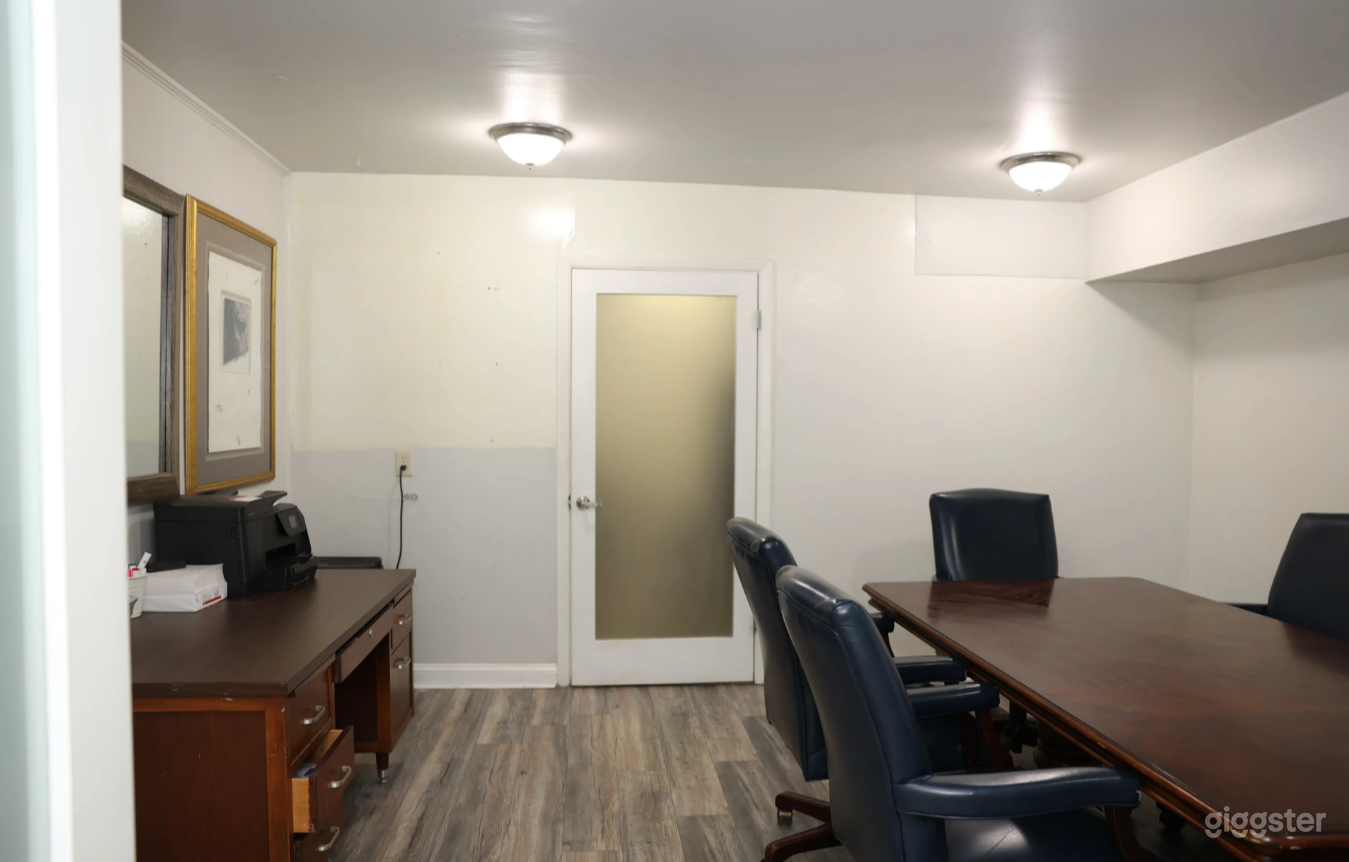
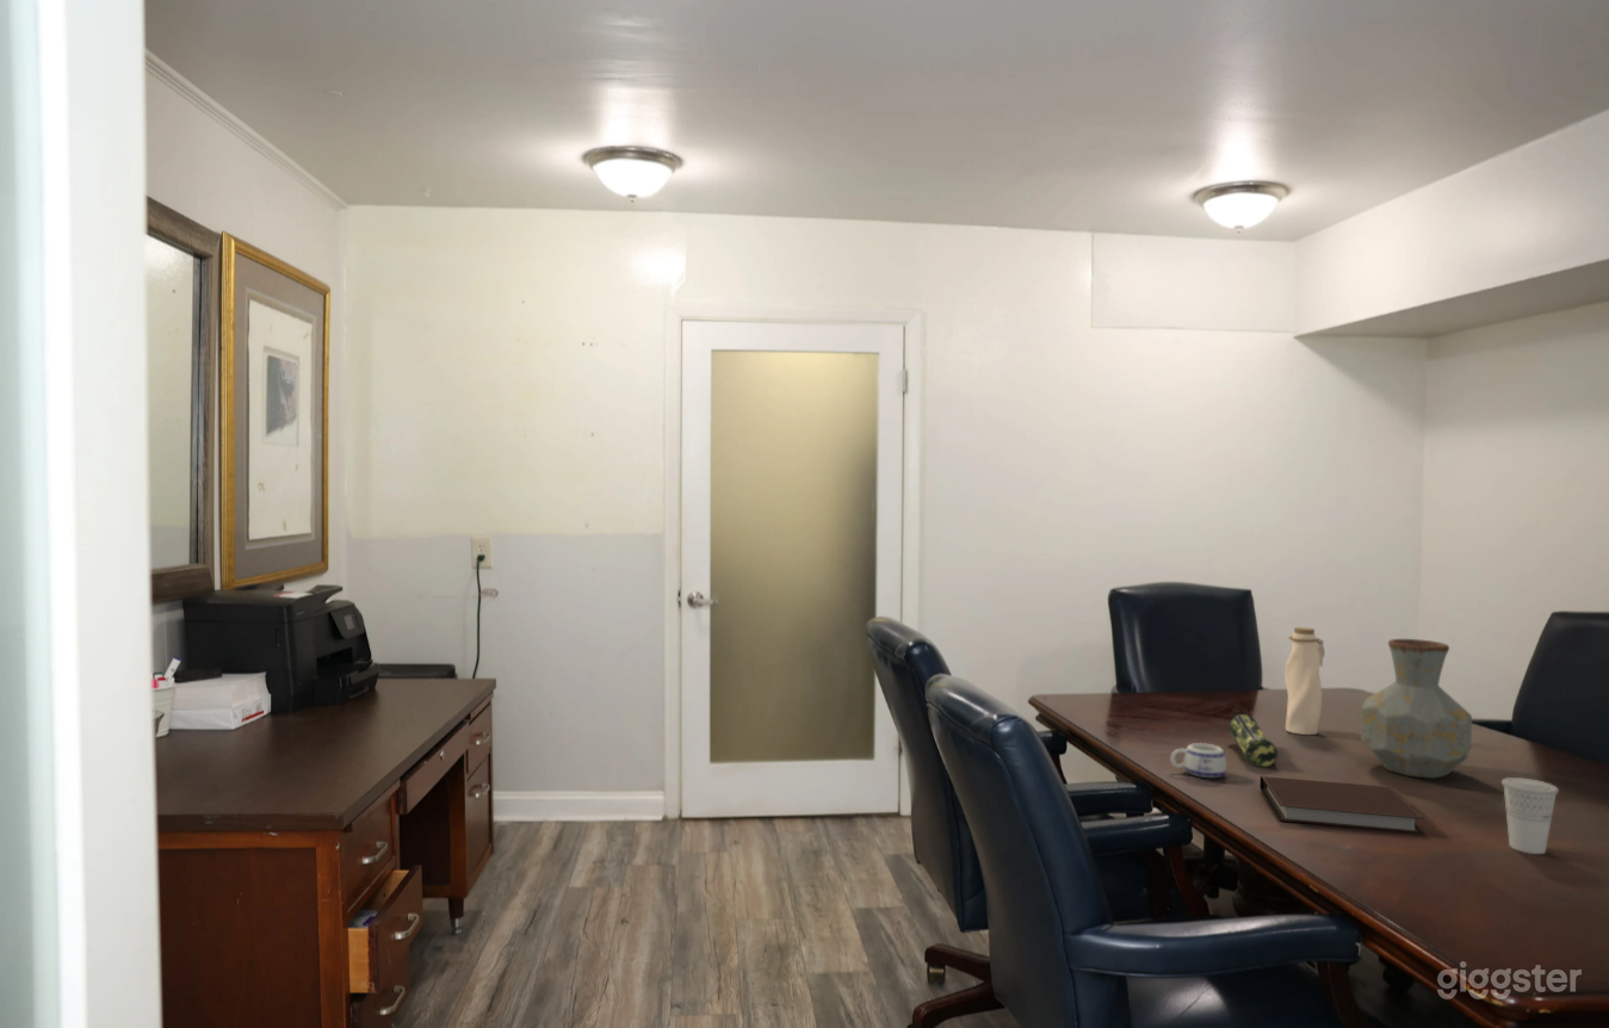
+ water bottle (1304, 679)
+ notebook (1336, 801)
+ mug (1198, 760)
+ cup (1528, 816)
+ vase (1416, 707)
+ pencil case (1252, 741)
